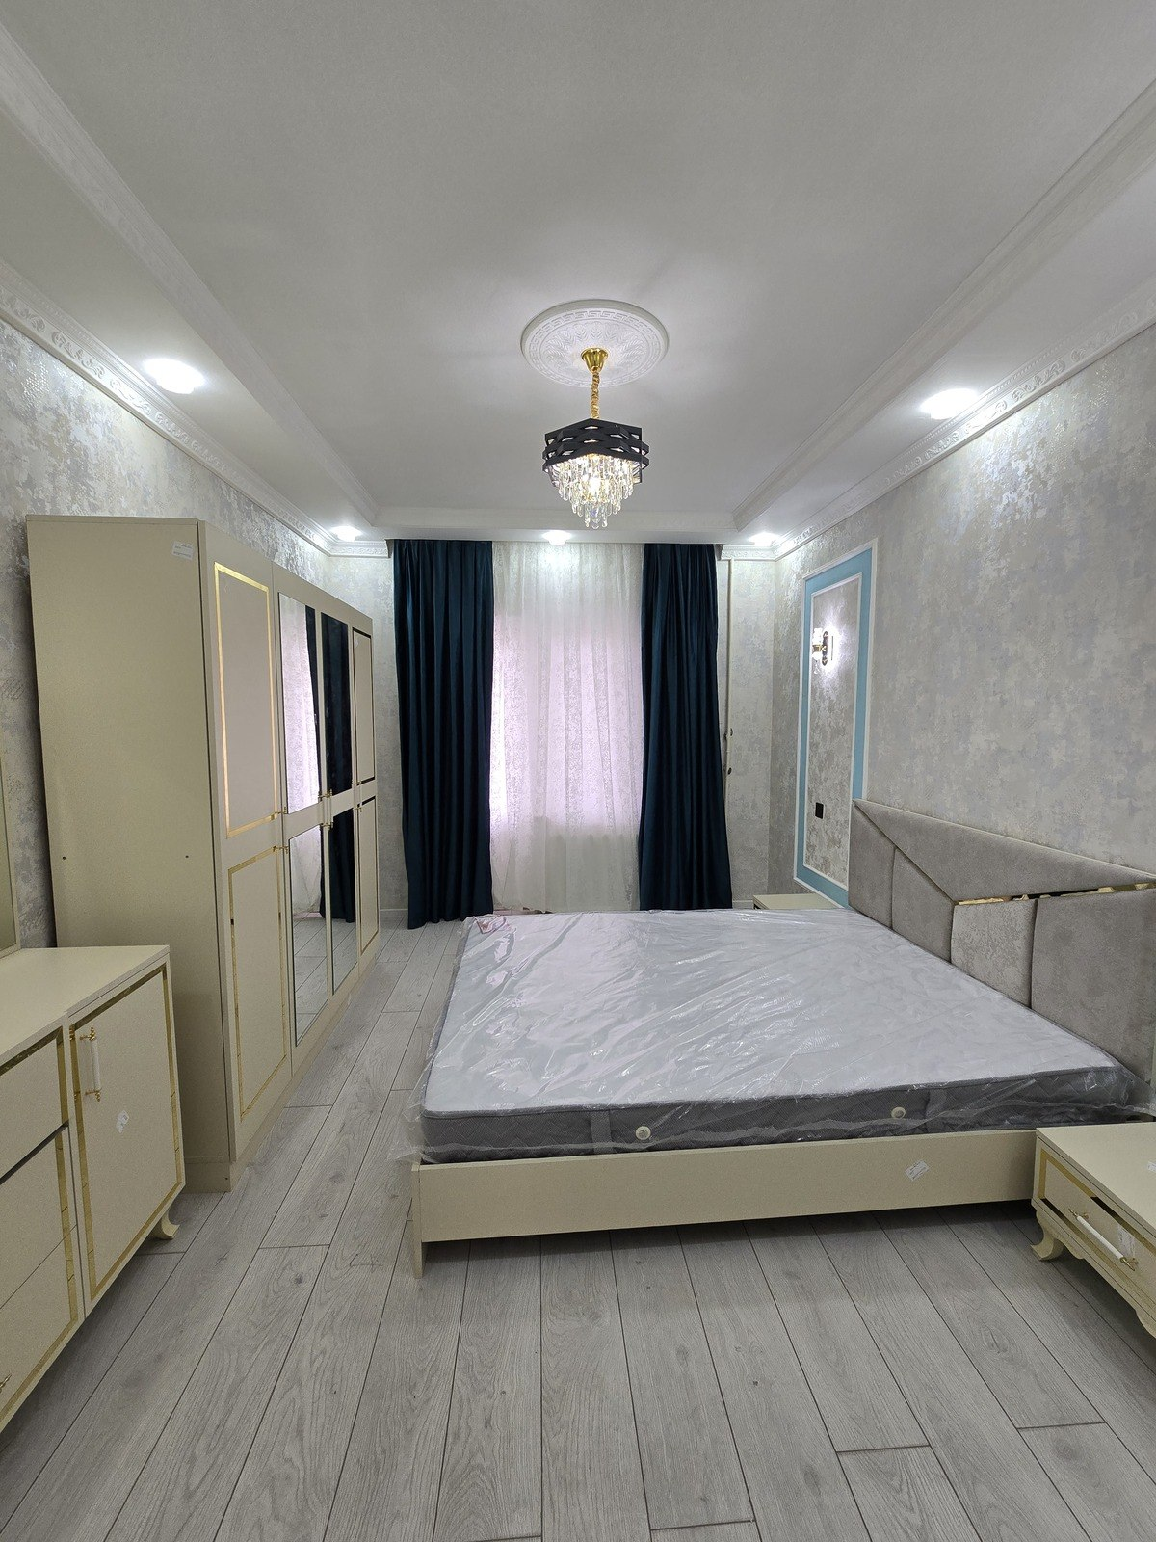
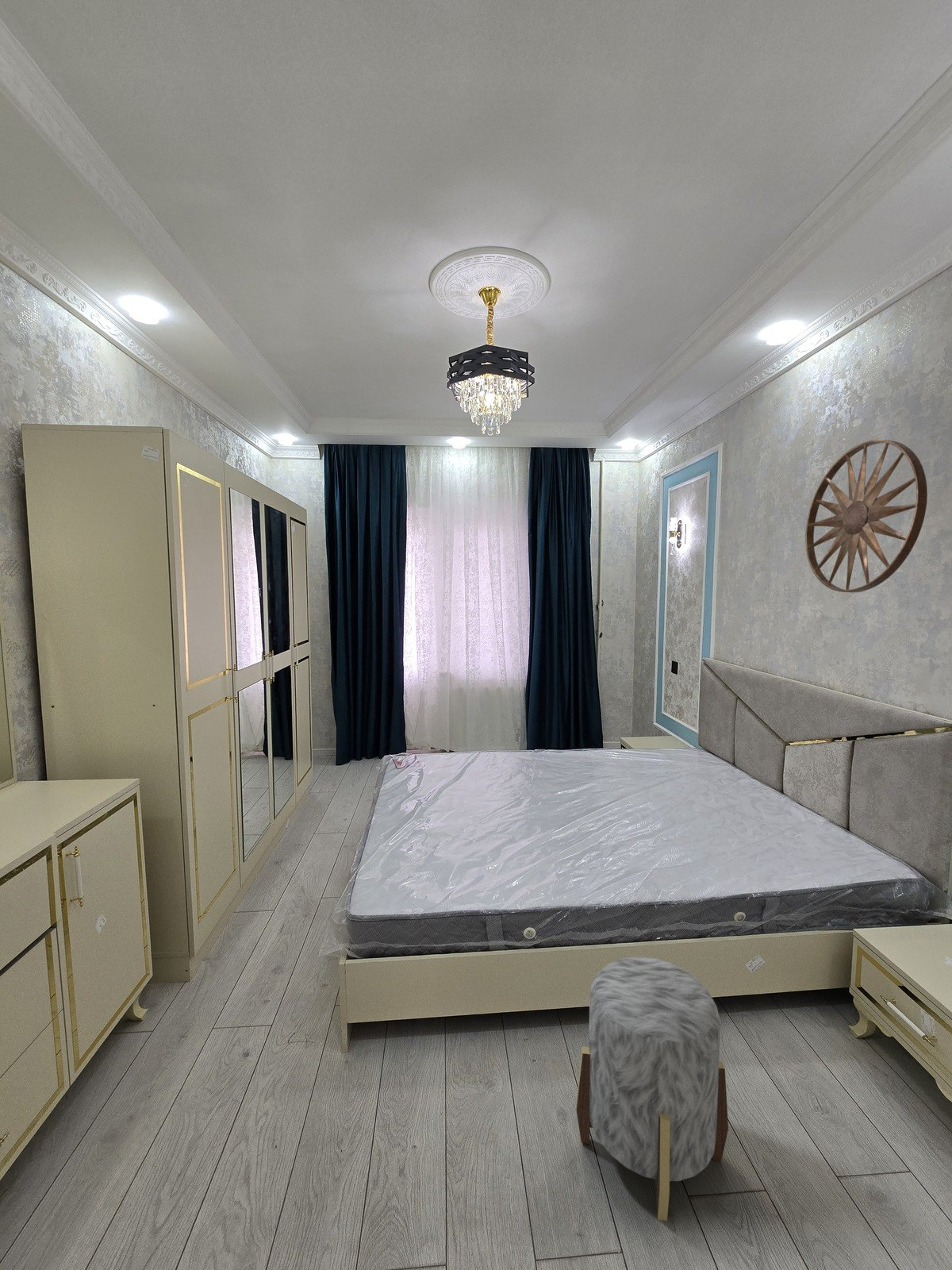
+ wall art (858, 518)
+ stool (651, 1065)
